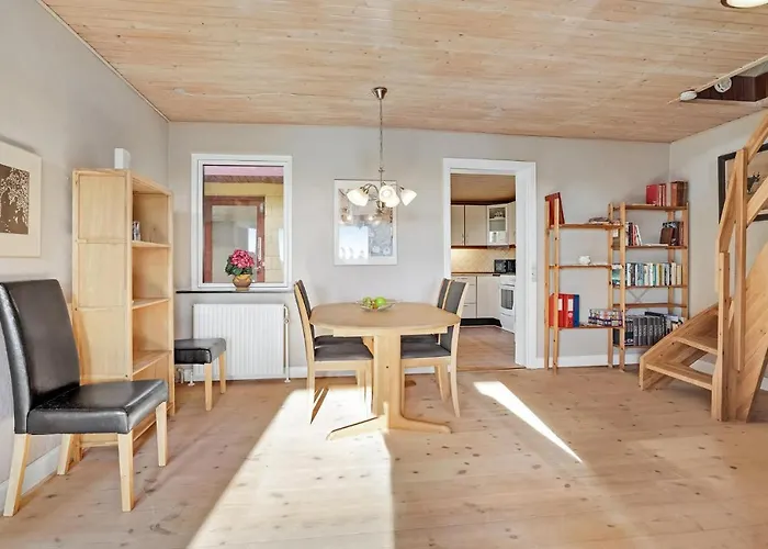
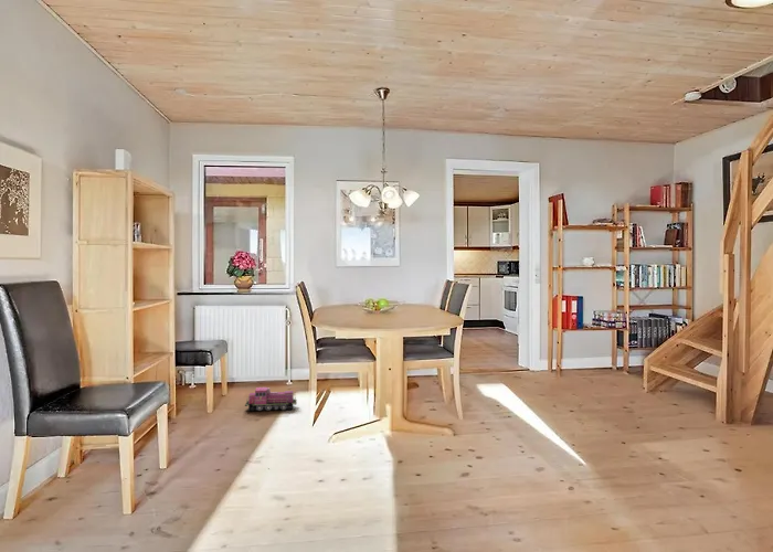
+ toy train (271, 397)
